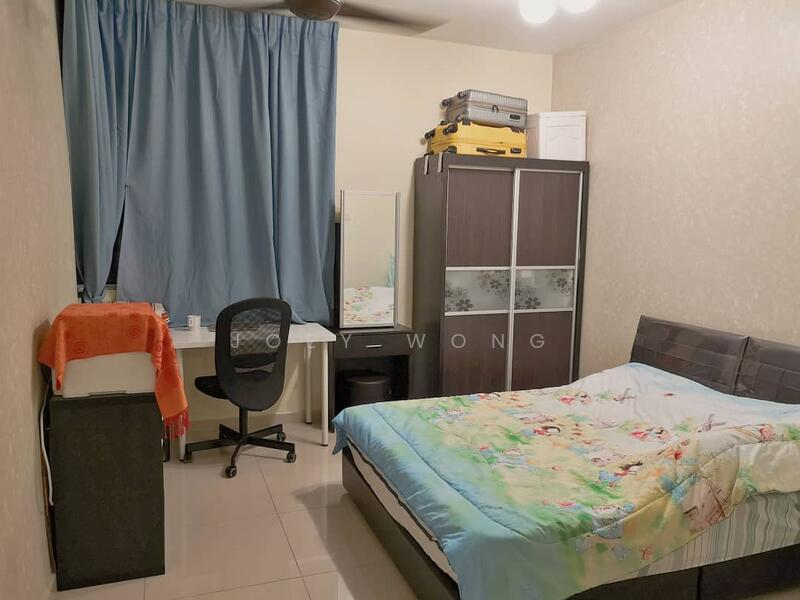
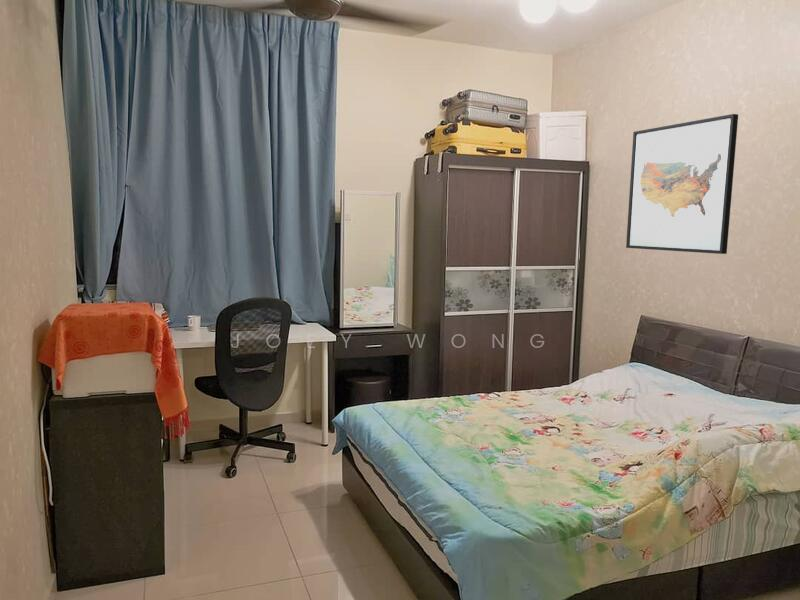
+ wall art (676, 188)
